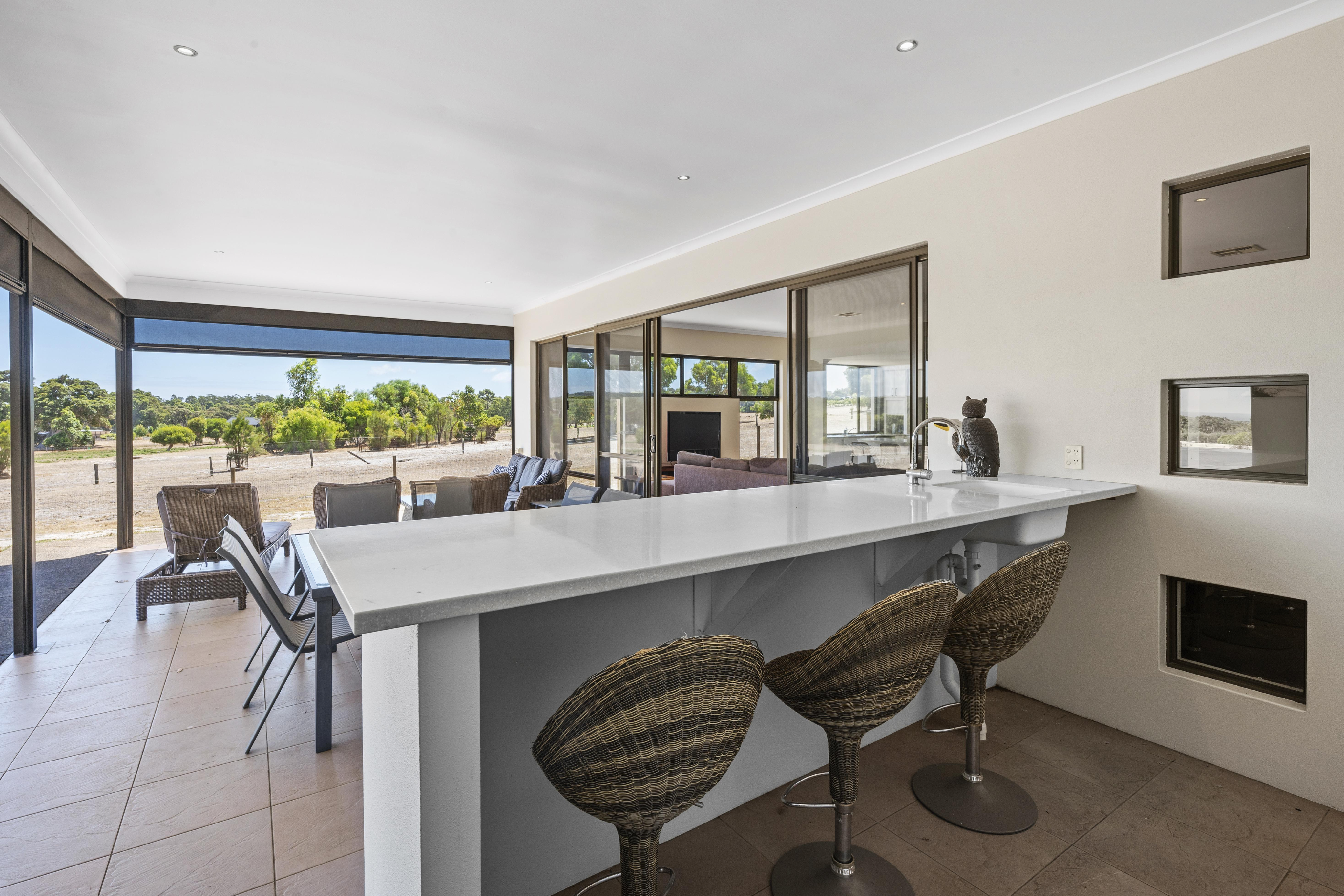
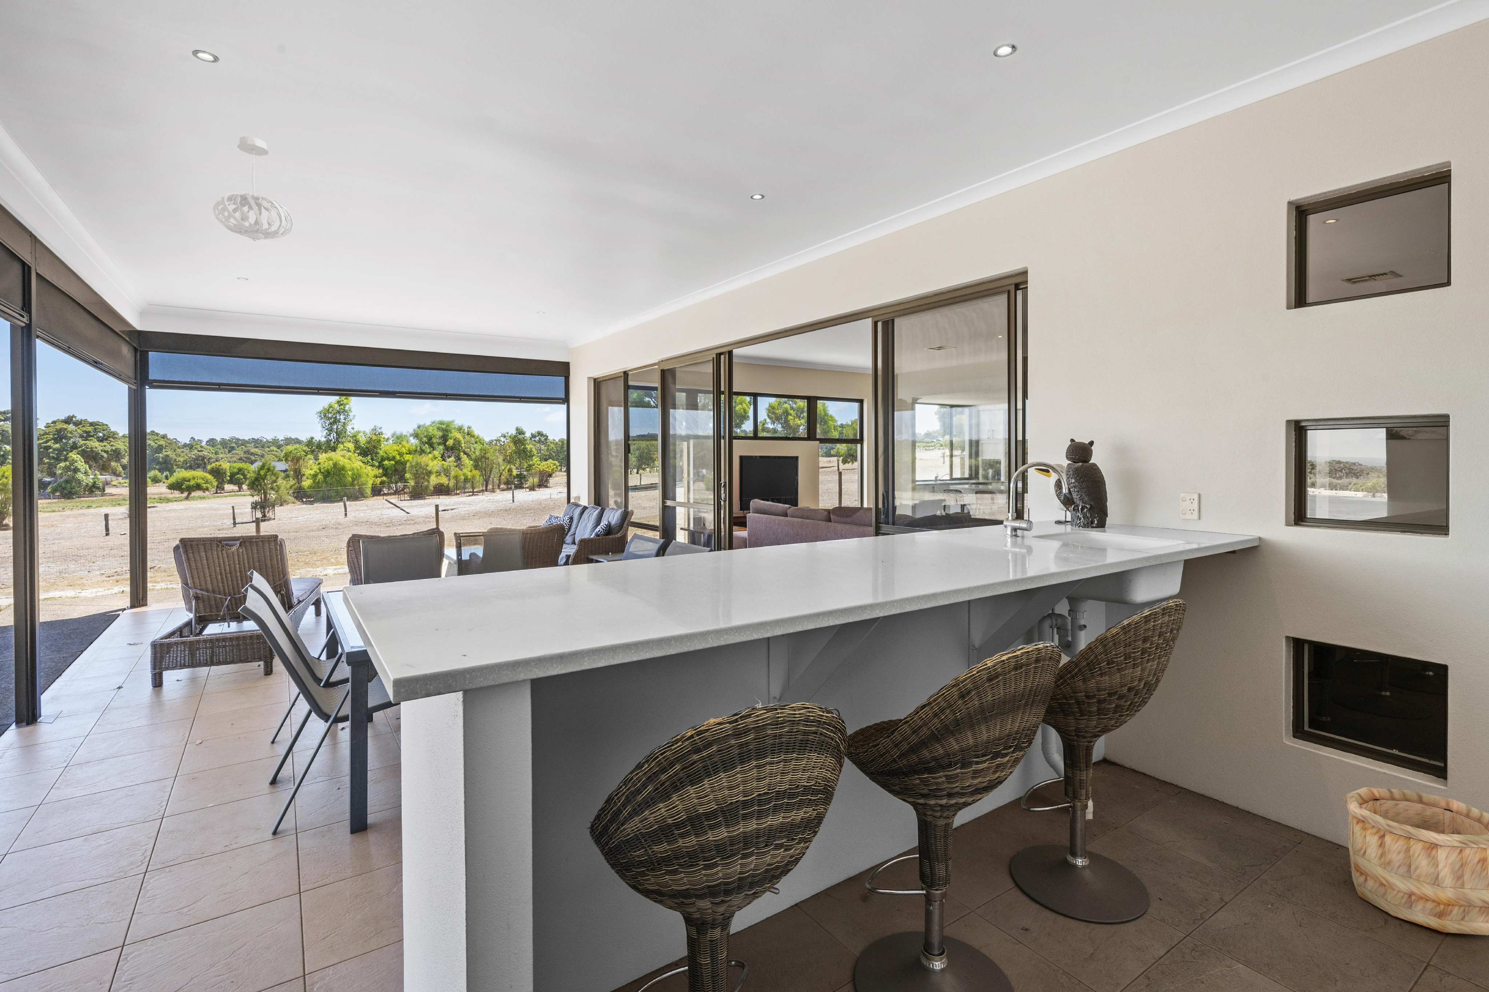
+ wooden bucket (1423, 856)
+ pendant light (254, 192)
